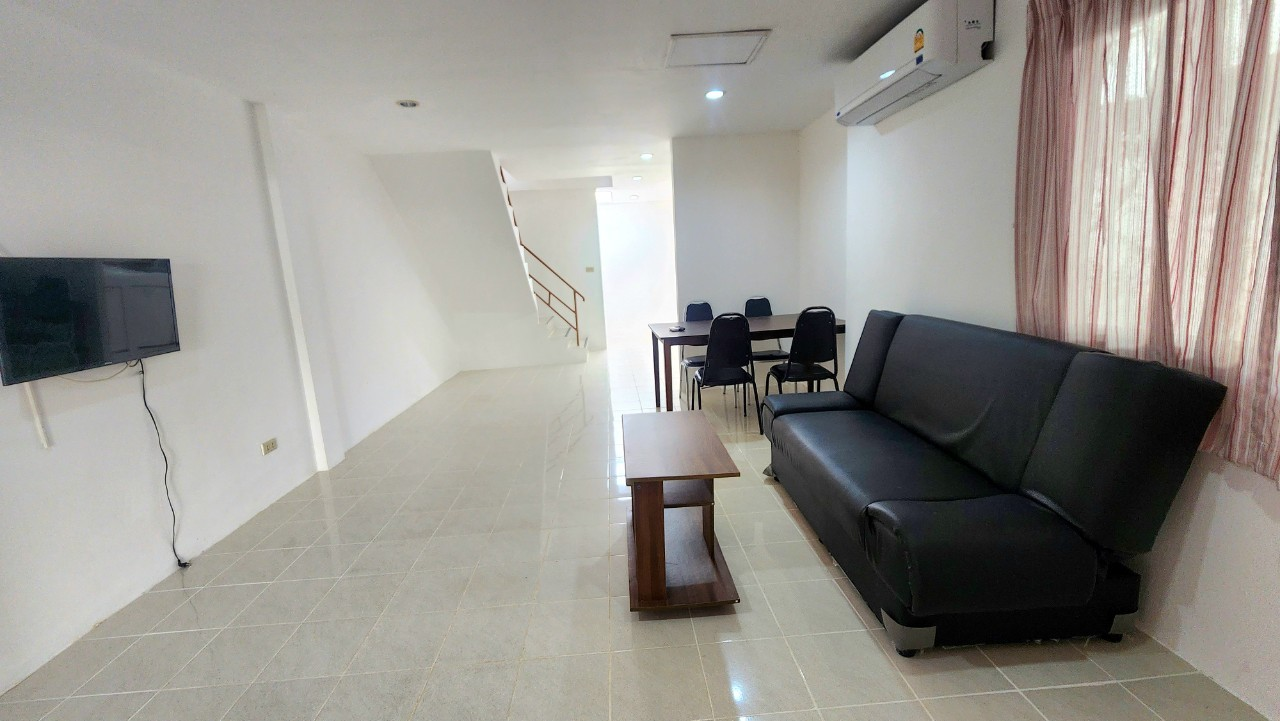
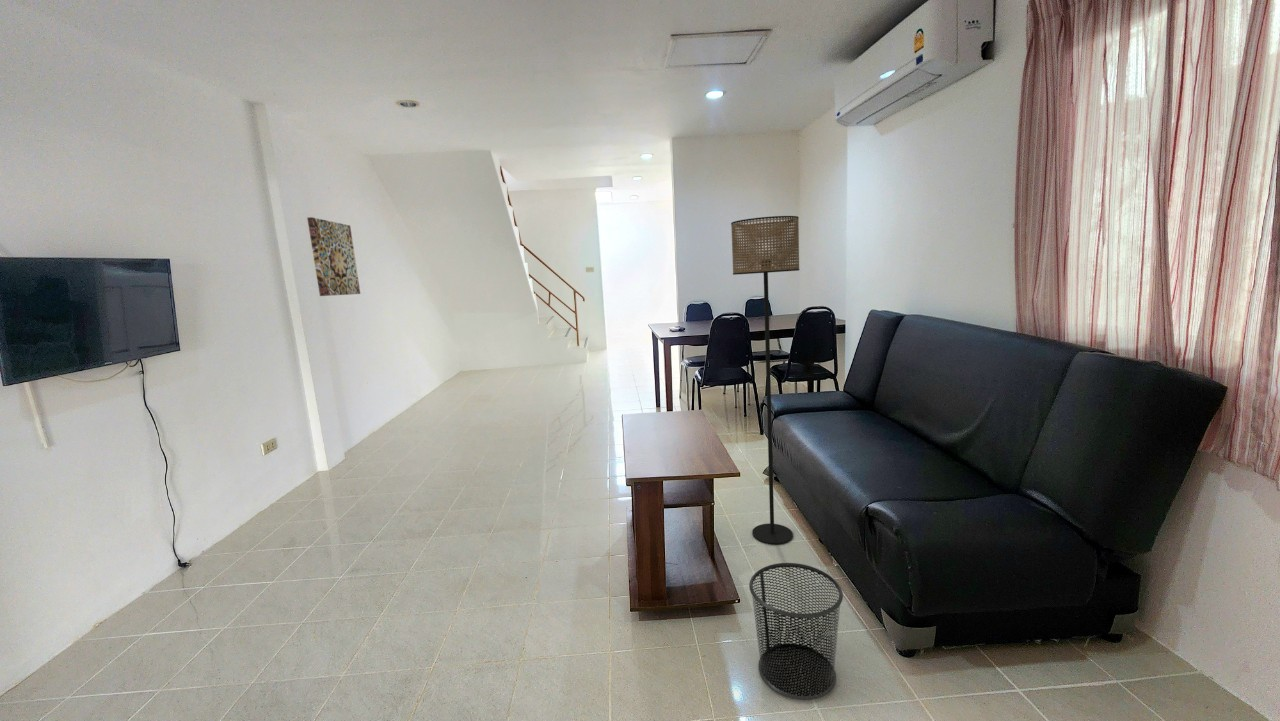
+ wall art (335, 258)
+ floor lamp (768, 384)
+ waste bin (795, 629)
